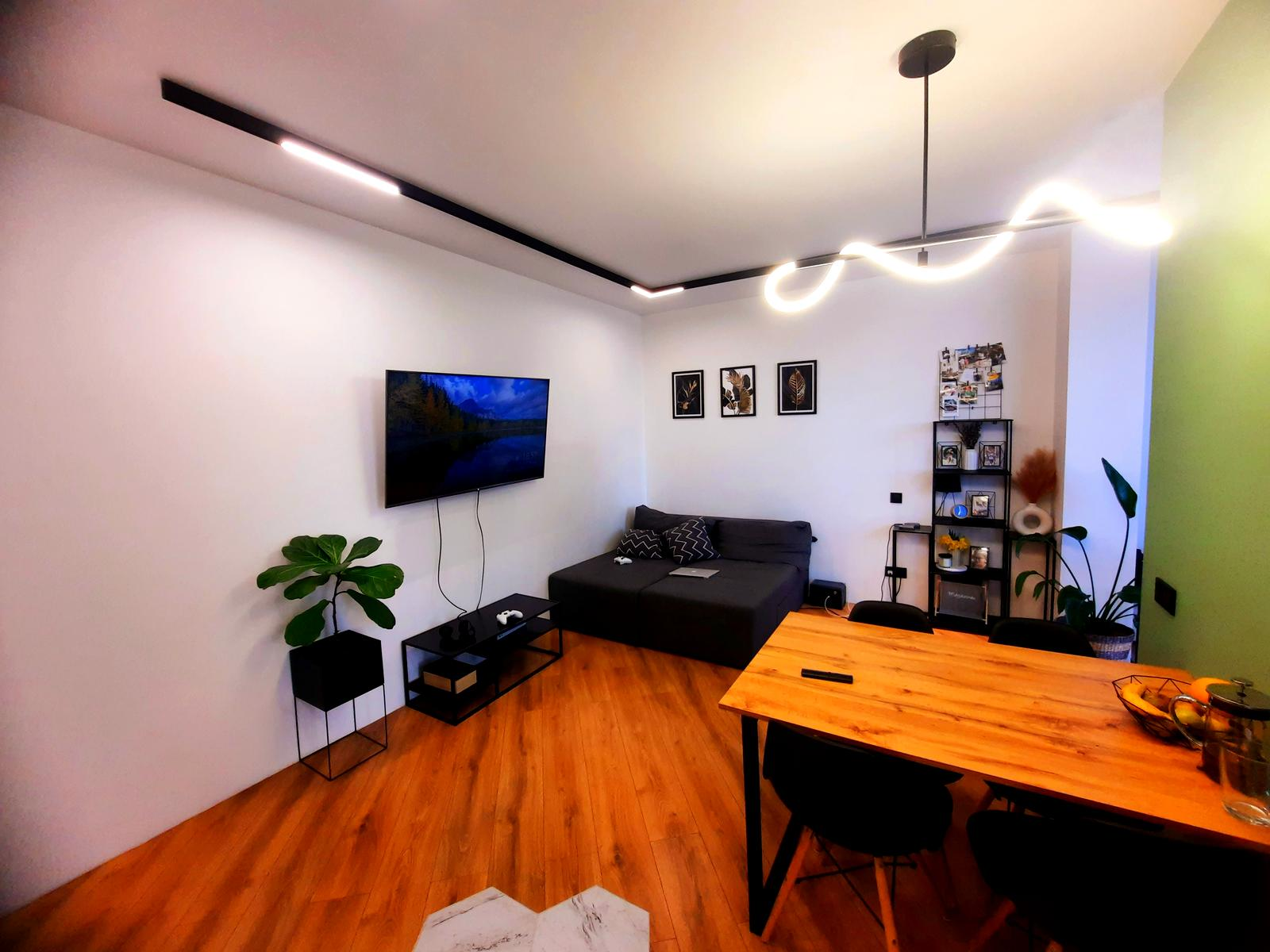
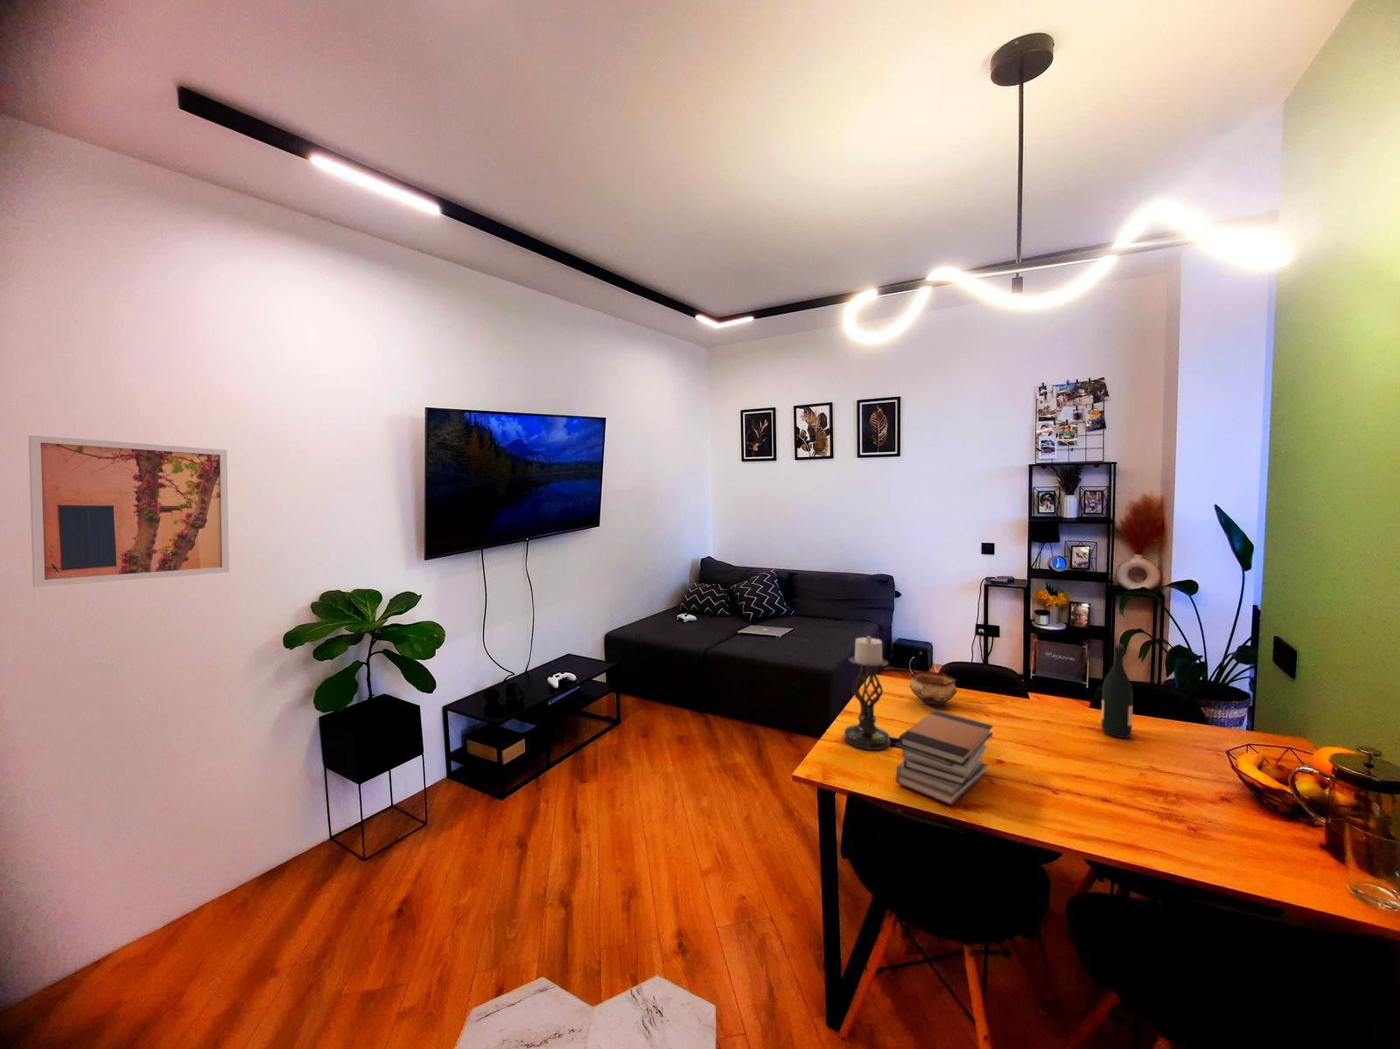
+ wine bottle (1118, 689)
+ wall art (139, 510)
+ bowl (931, 690)
+ candle holder (868, 688)
+ book stack (945, 754)
